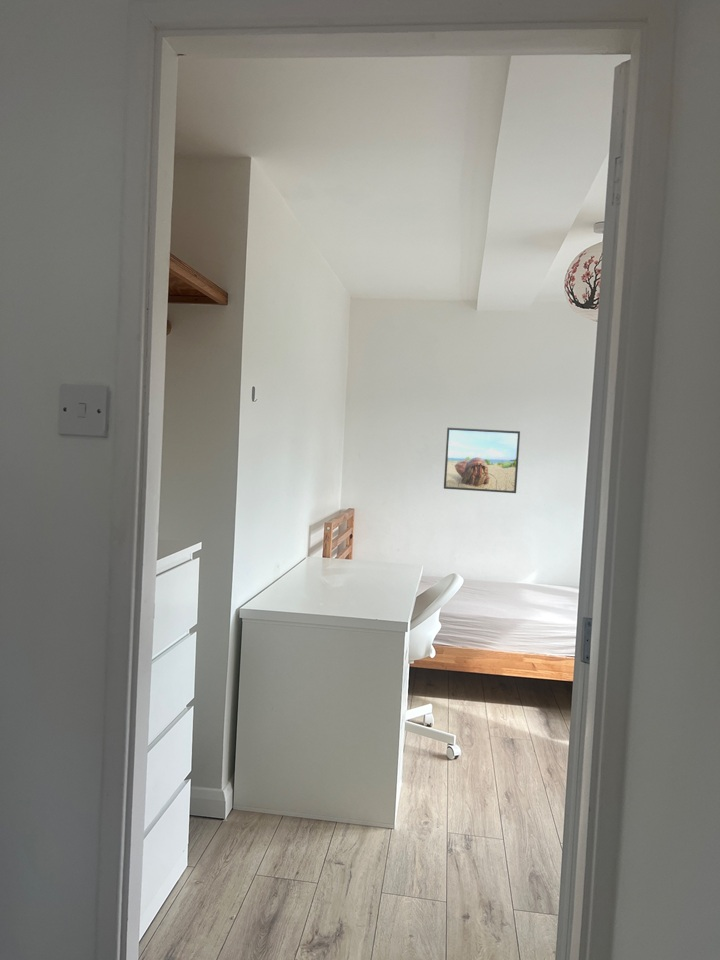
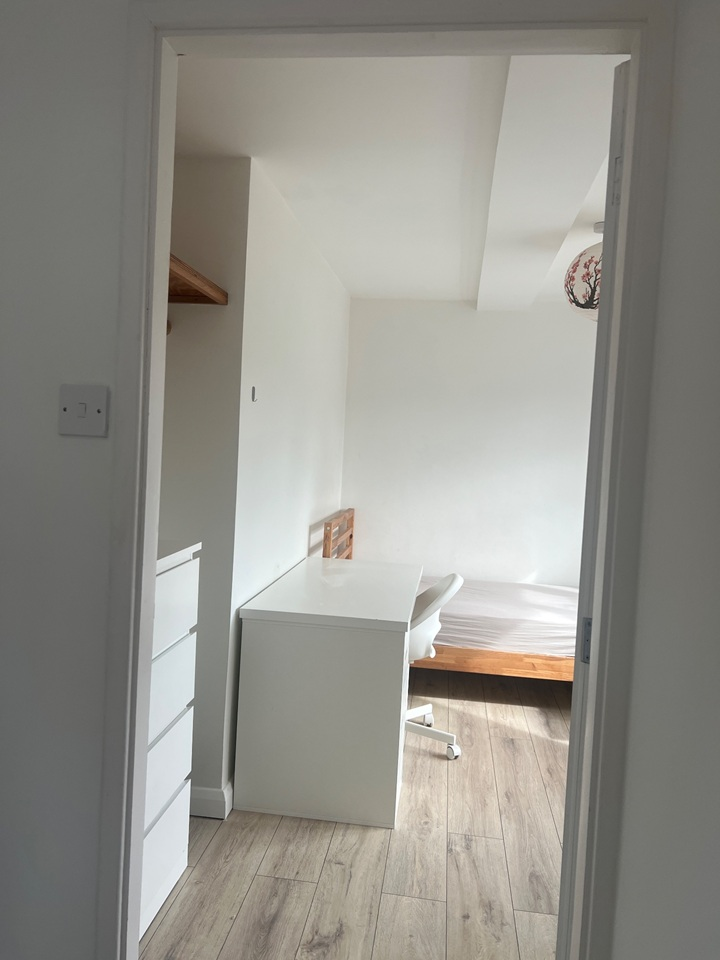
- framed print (481, 460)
